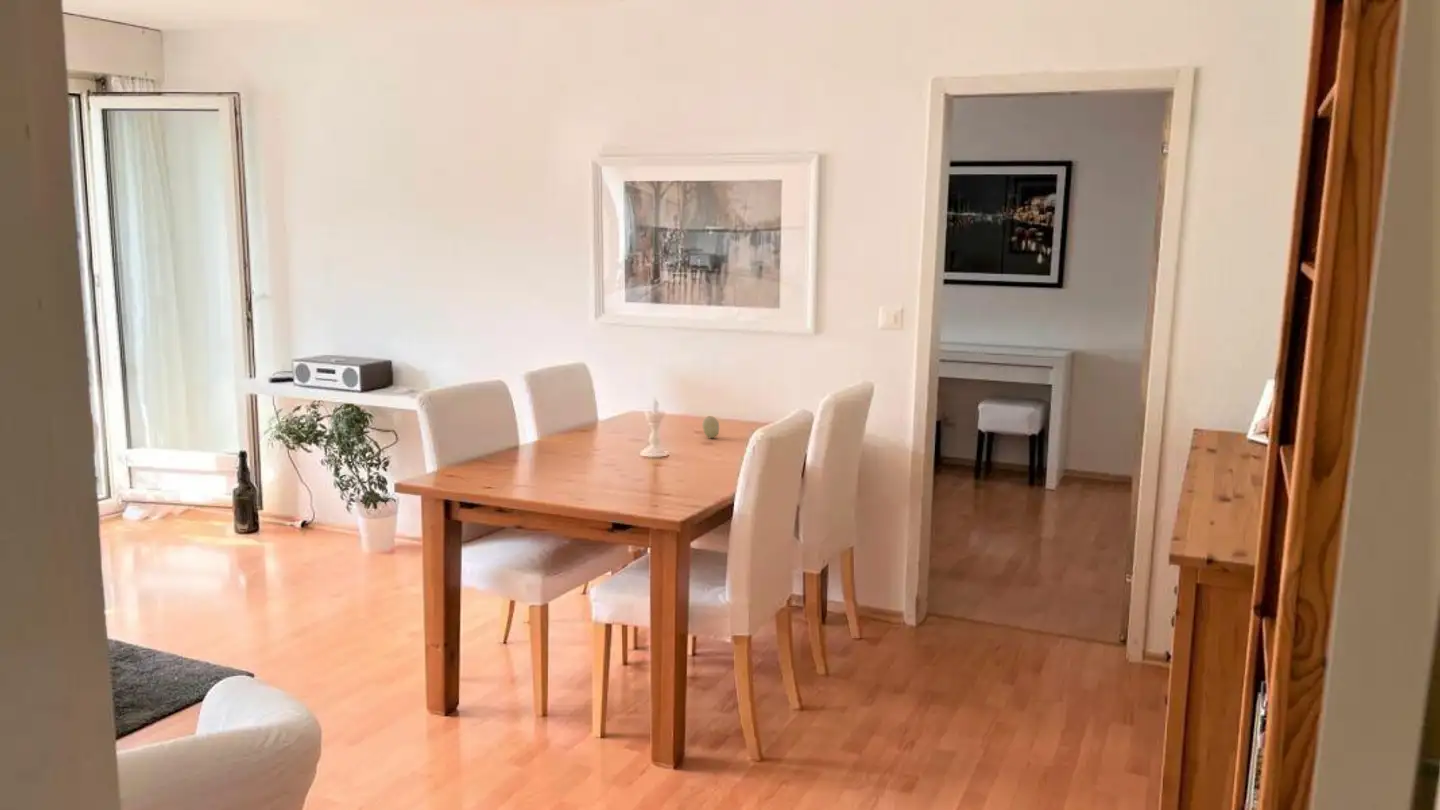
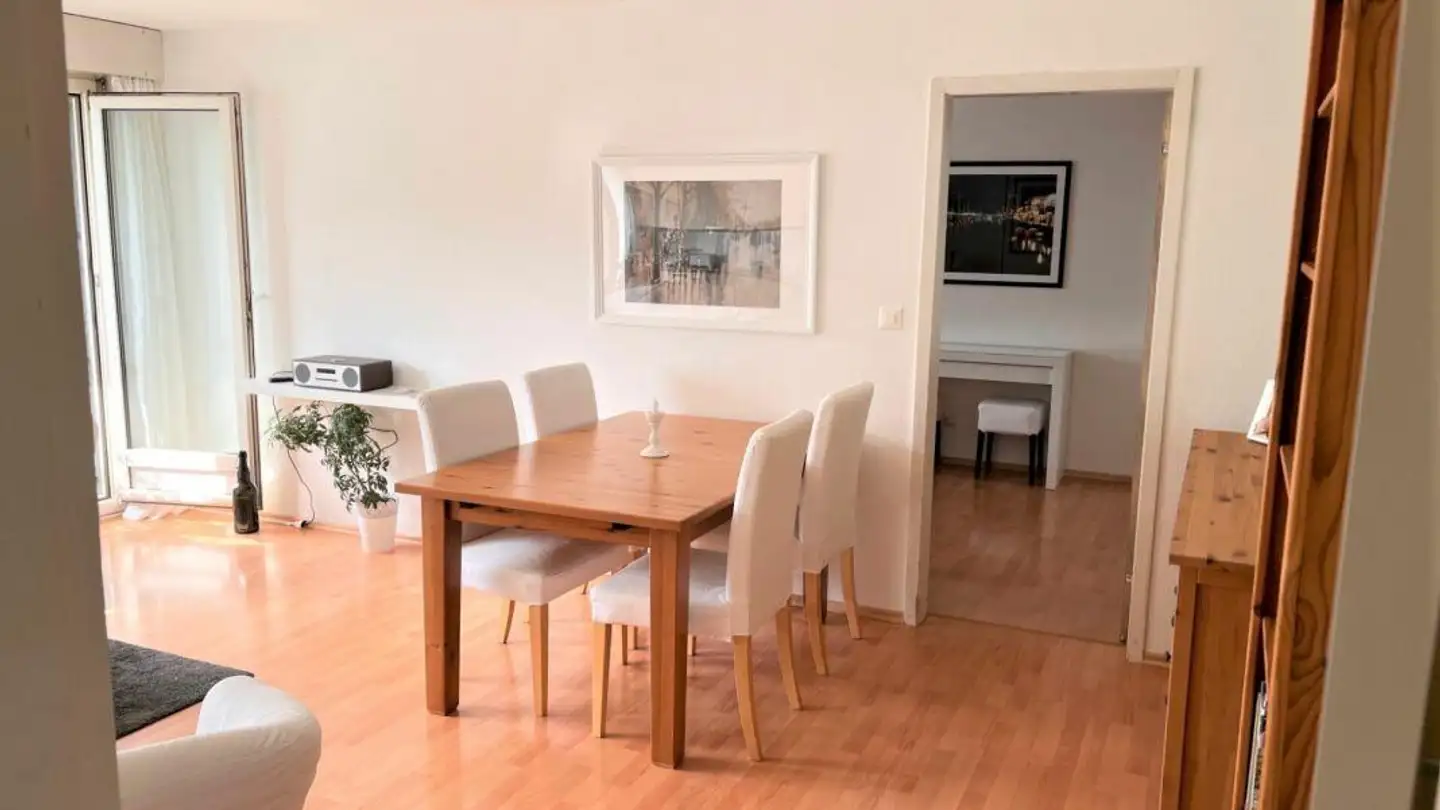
- fruit (710, 427)
